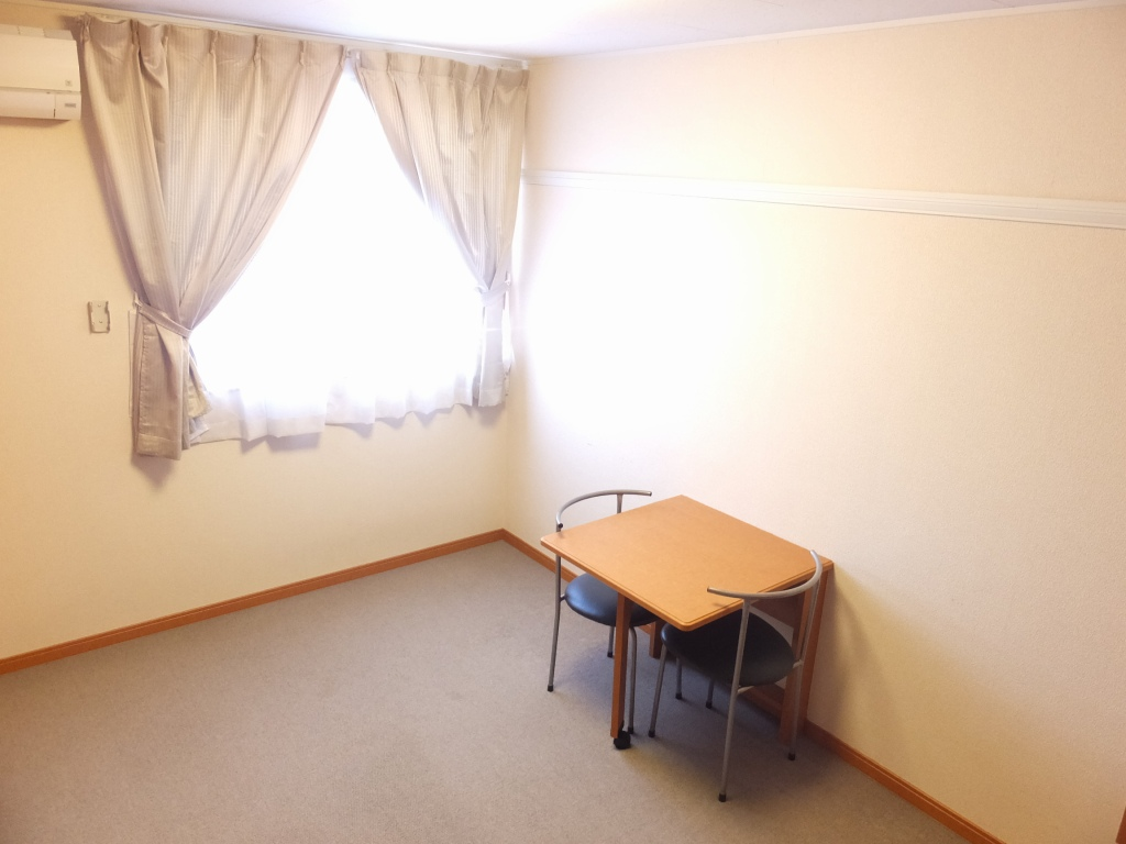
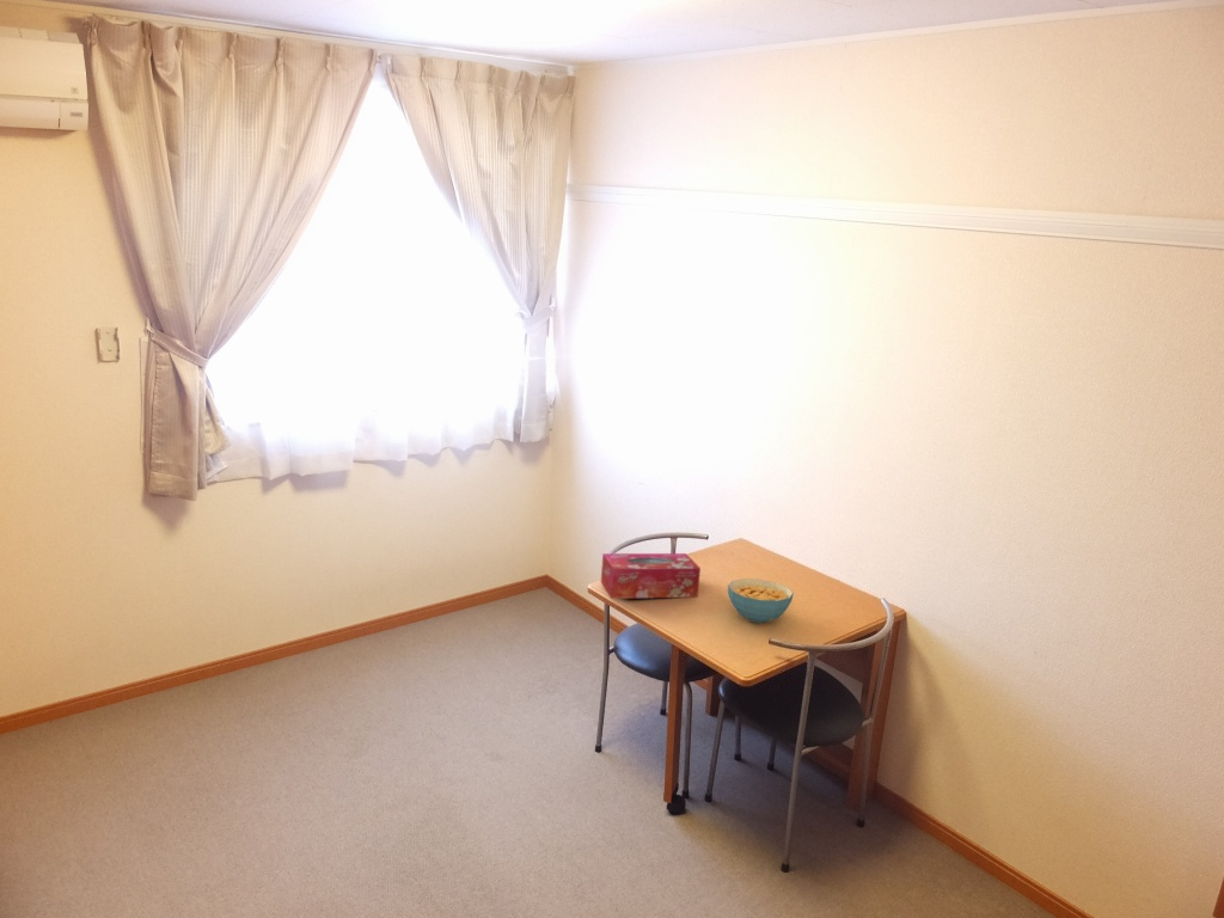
+ cereal bowl (758, 604)
+ tissue box (649, 575)
